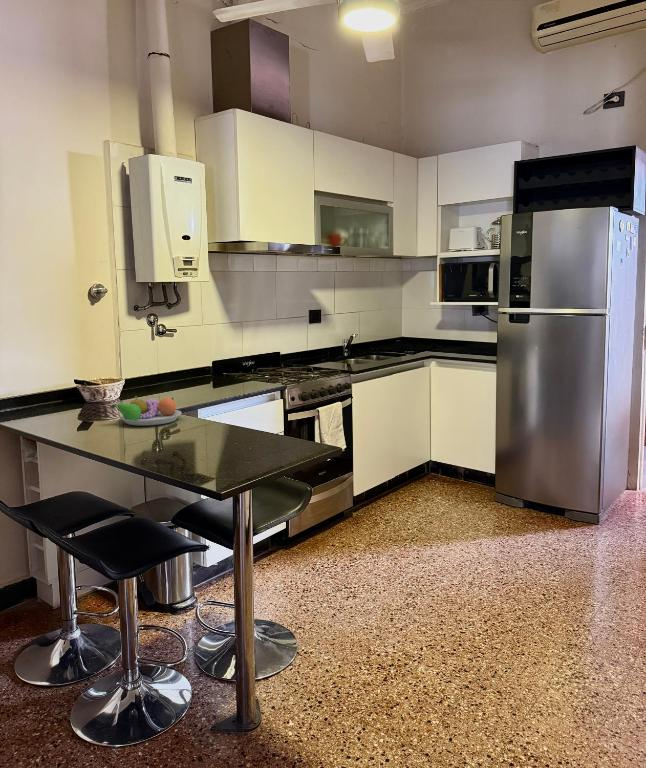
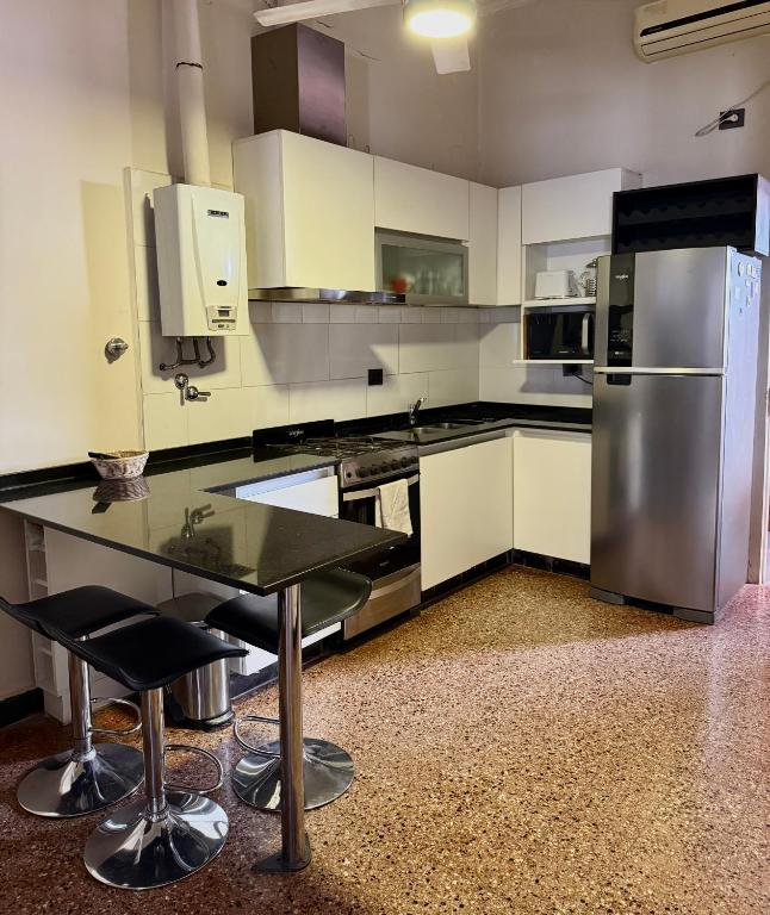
- fruit bowl (147, 408)
